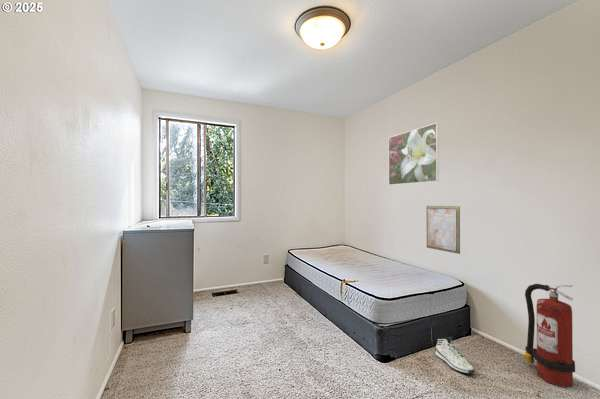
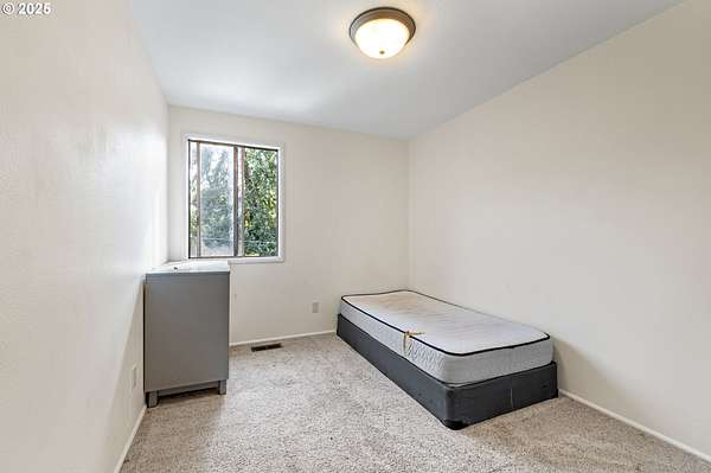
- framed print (411, 157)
- fire extinguisher (547, 327)
- sneaker (453, 352)
- wall art (441, 228)
